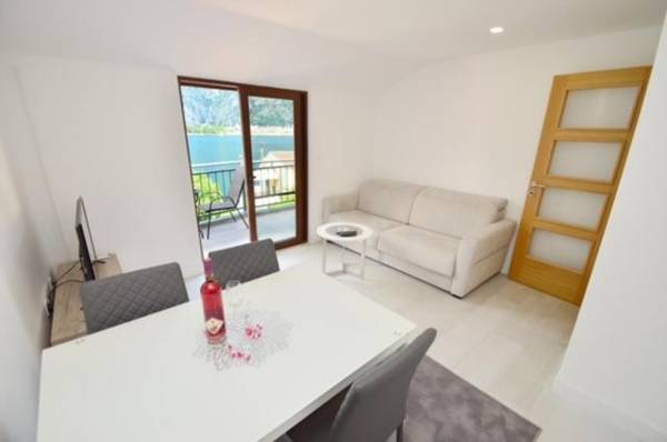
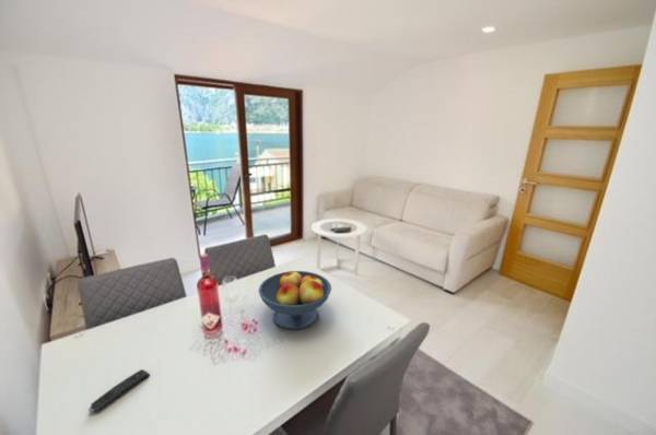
+ remote control (119, 389)
+ fruit bowl (295, 295)
